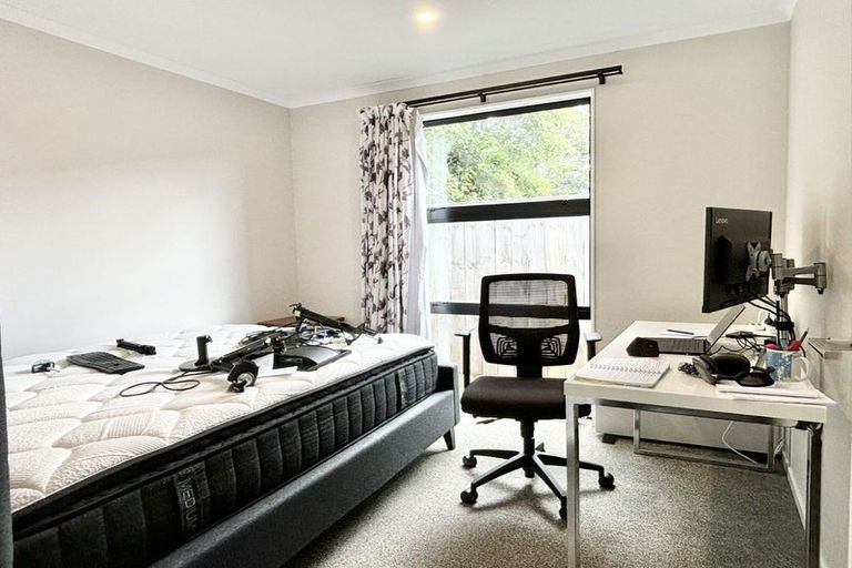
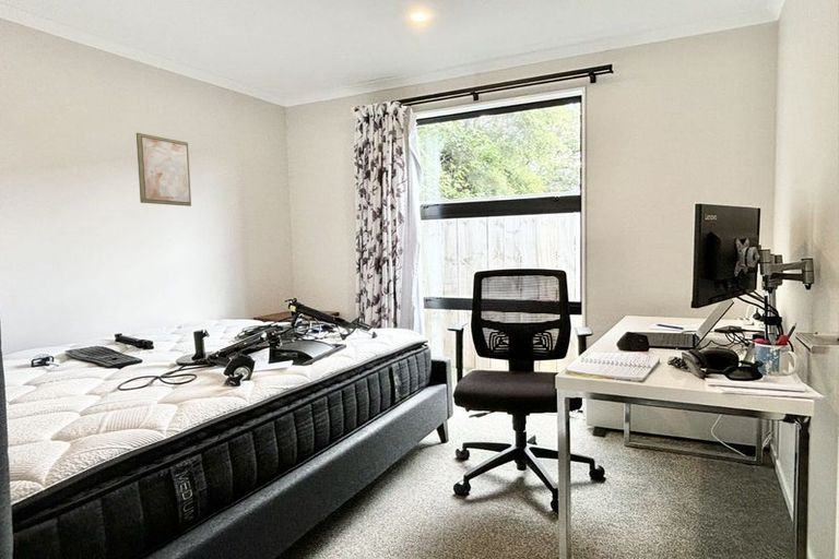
+ wall art (166, 170)
